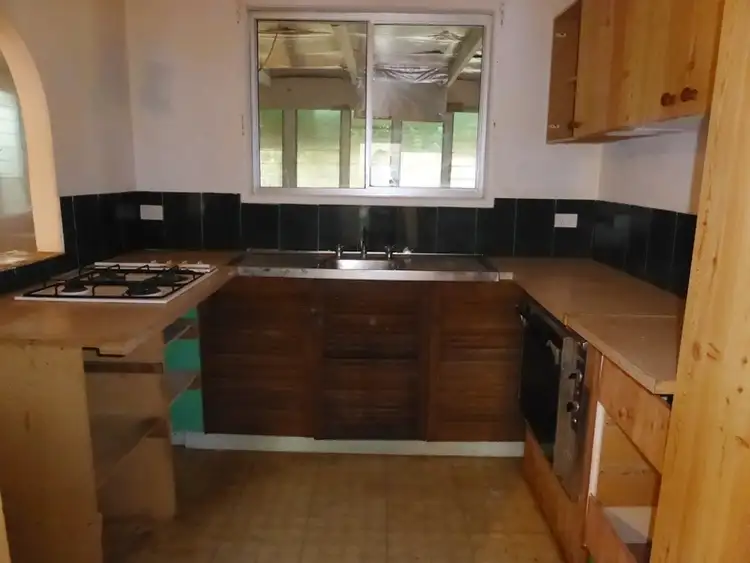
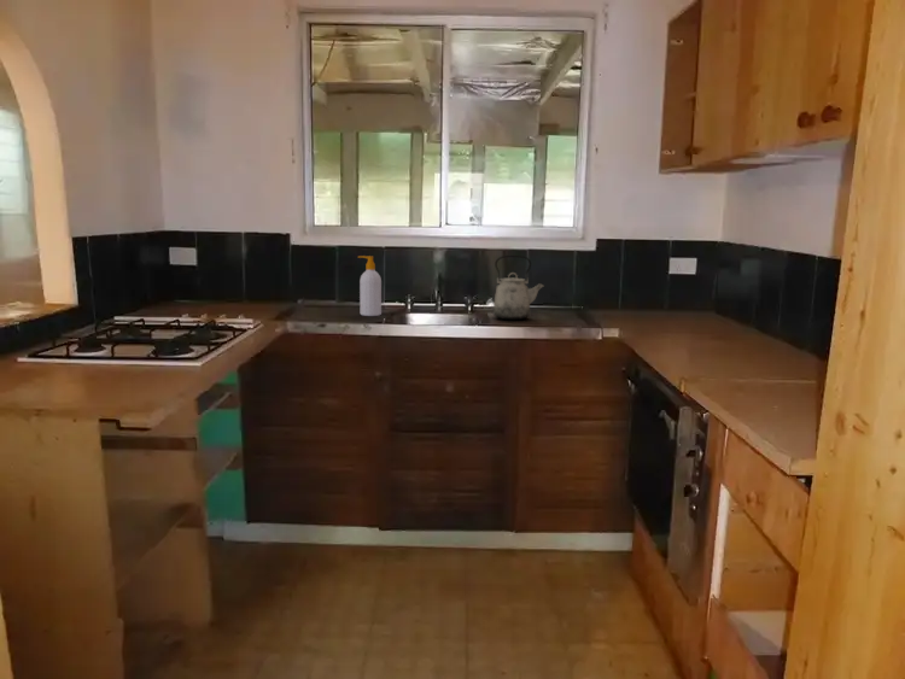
+ kettle (519, 287)
+ soap bottle (369, 285)
